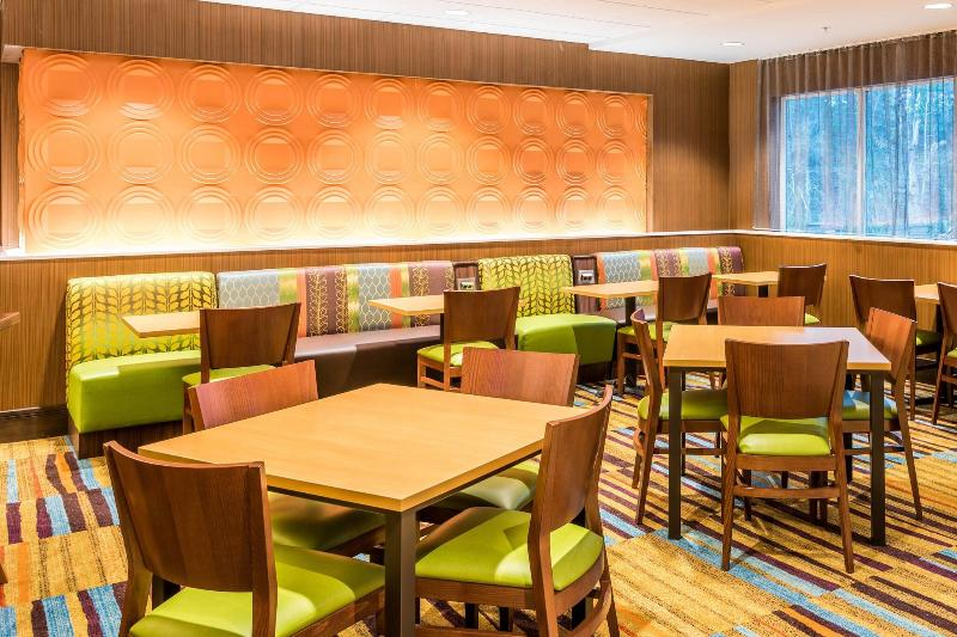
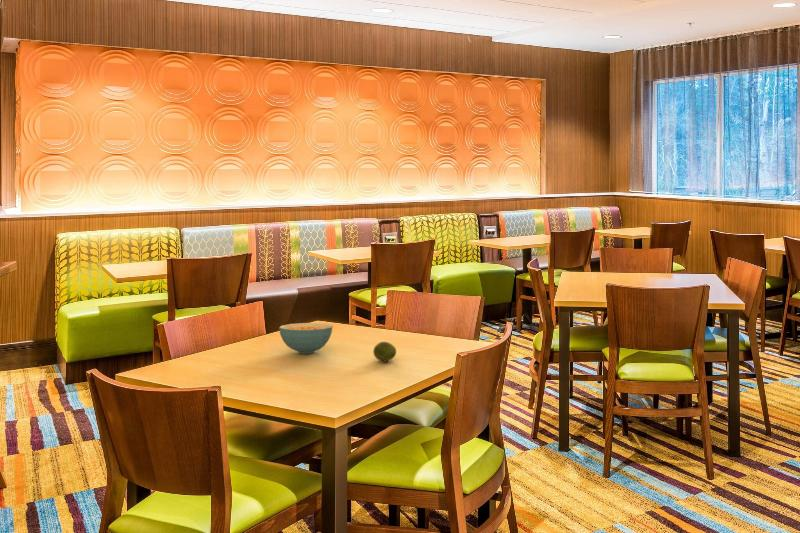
+ fruit (384, 351)
+ cereal bowl (306, 339)
